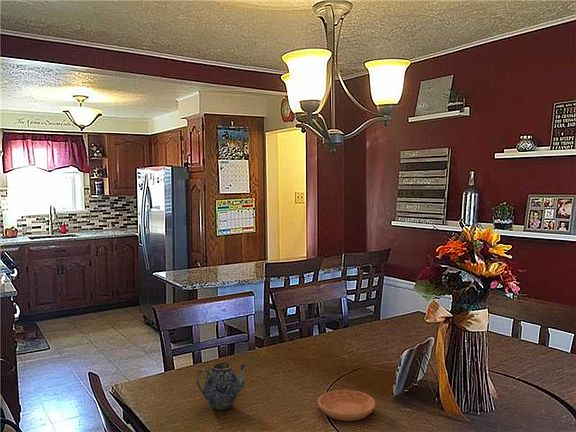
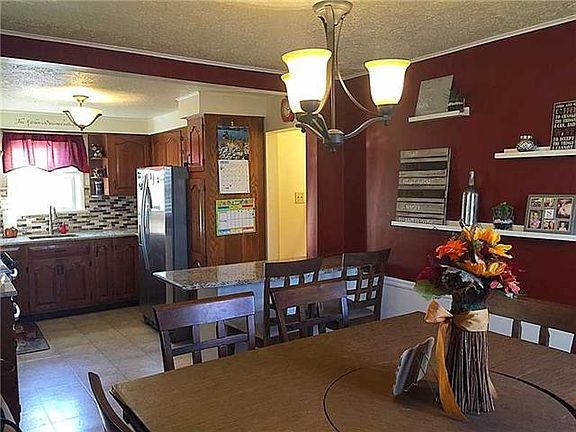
- saucer (346, 405)
- teapot (222, 384)
